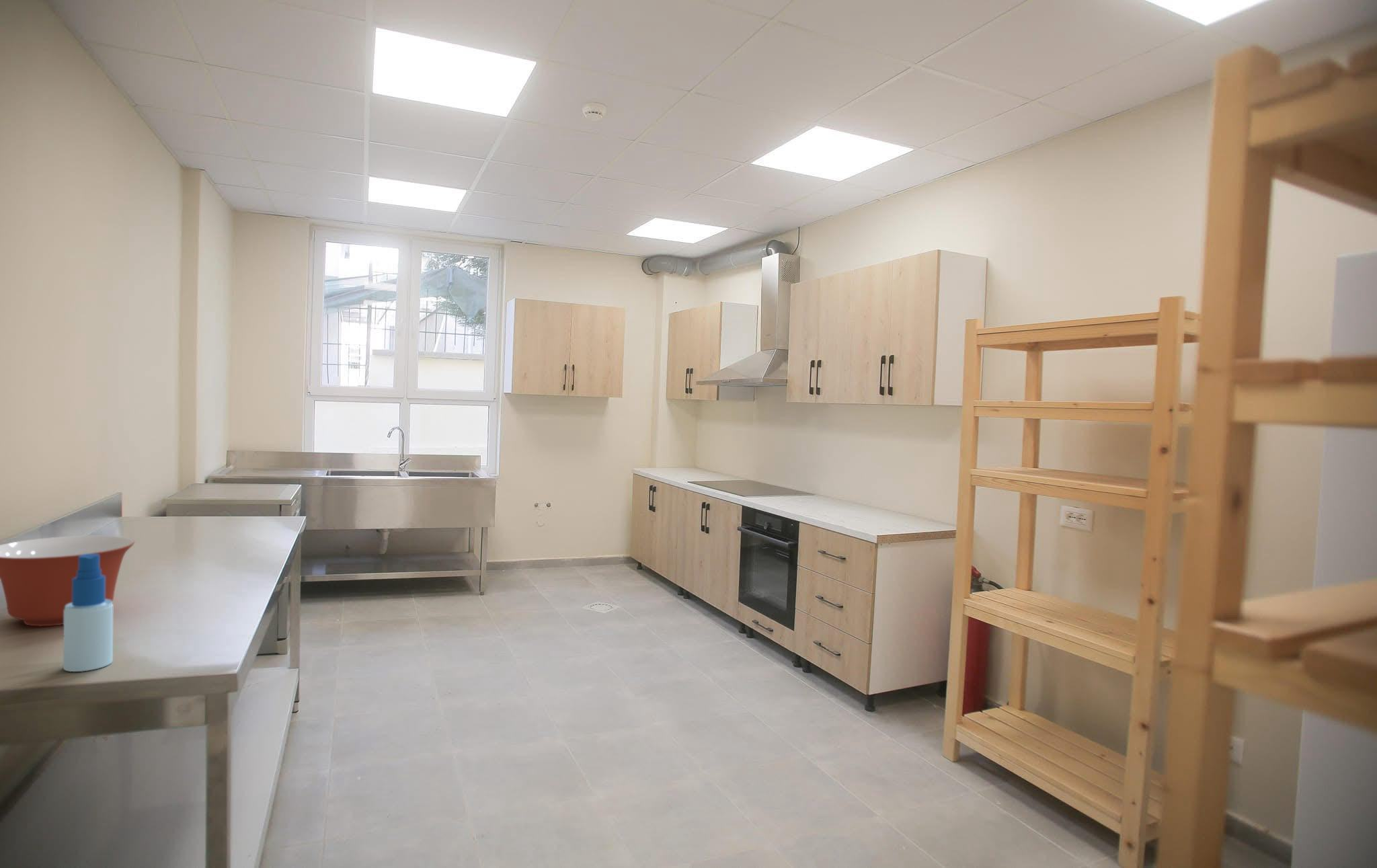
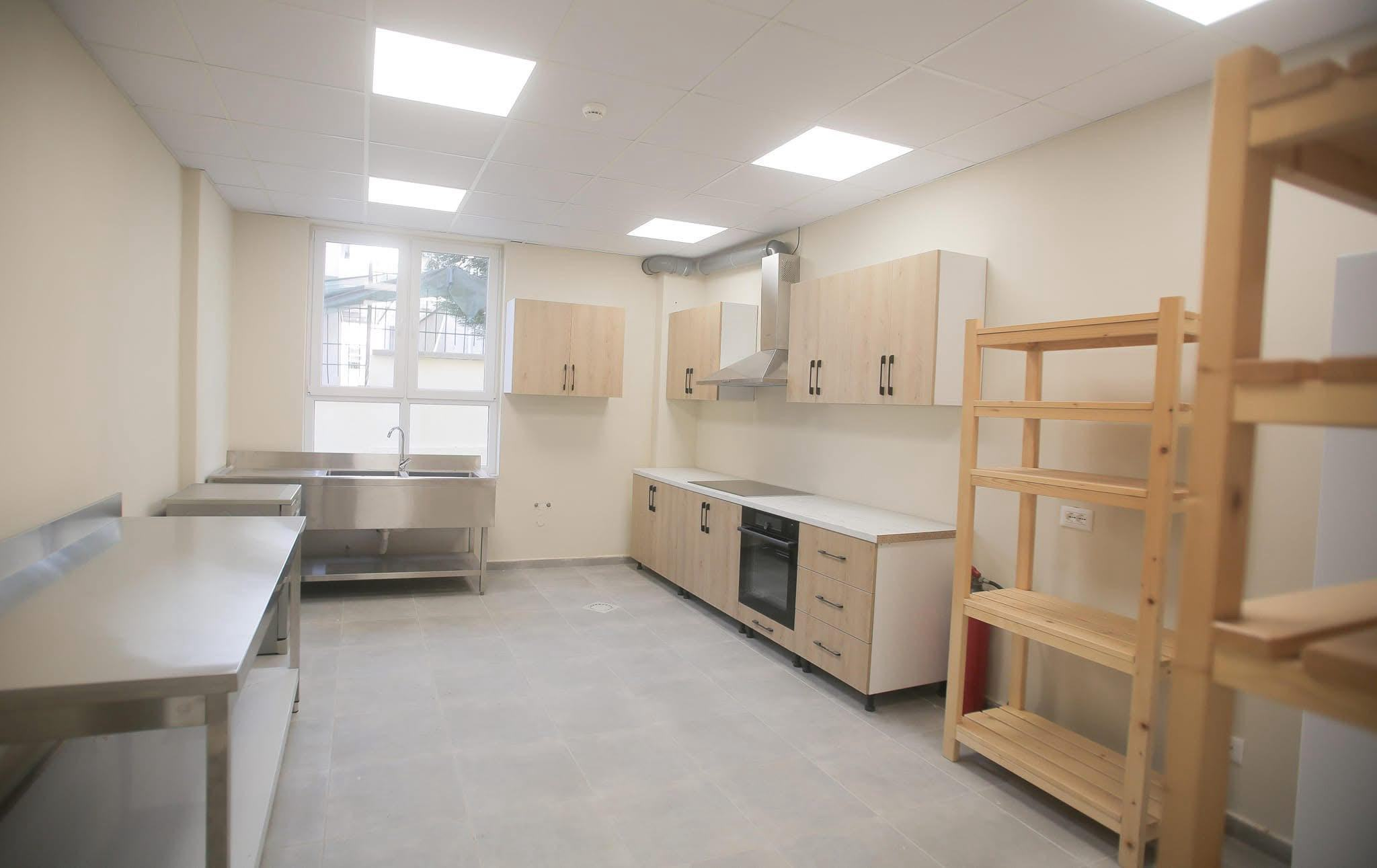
- mixing bowl (62, 582)
- spray bottle (89, 610)
